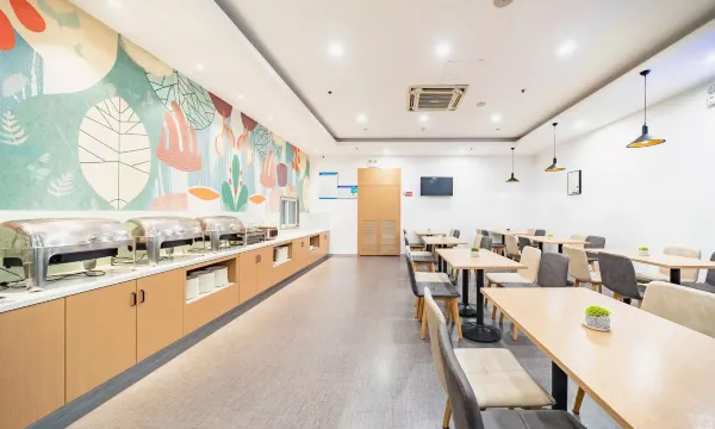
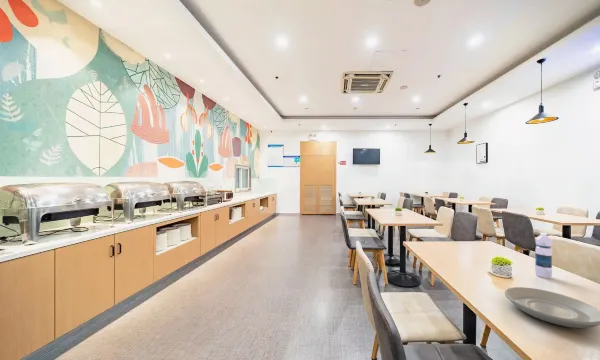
+ water bottle (543, 254)
+ plate (550, 307)
